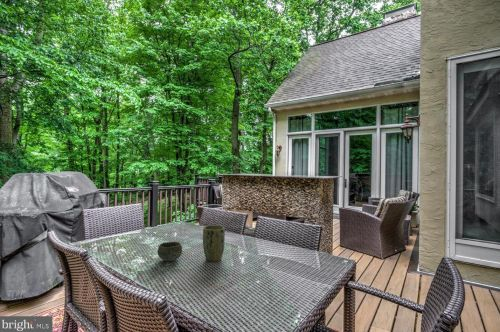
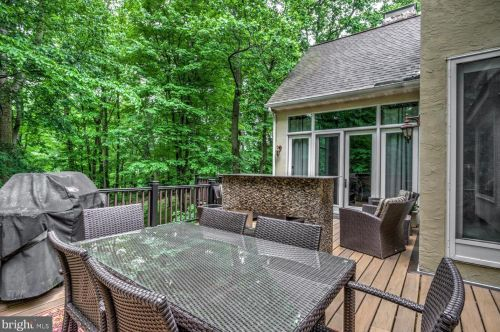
- plant pot (213, 243)
- bowl (169, 252)
